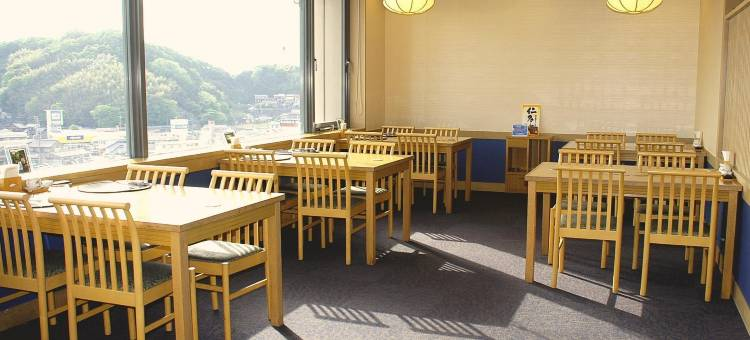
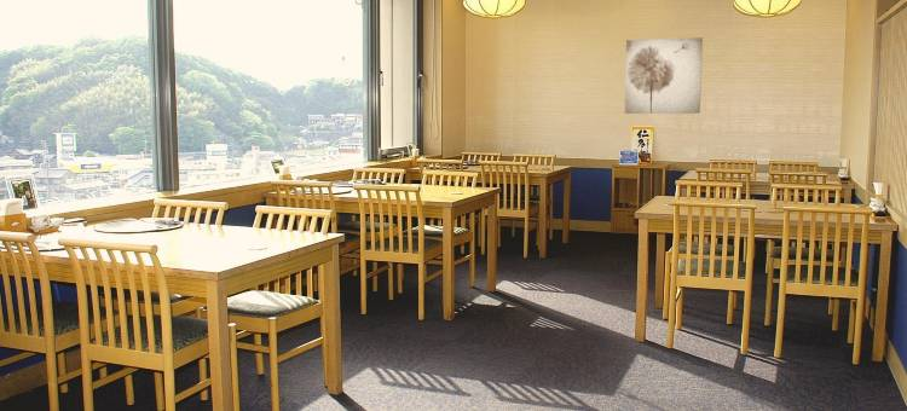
+ wall art (663, 76)
